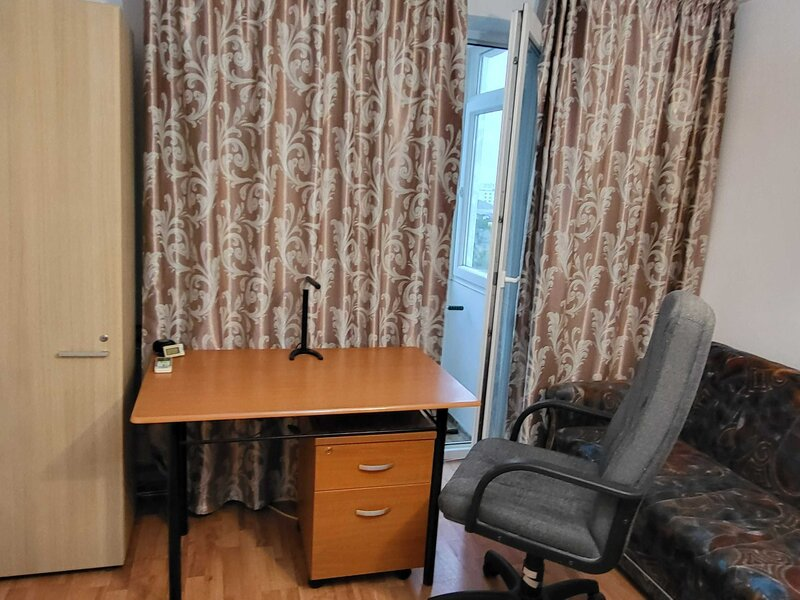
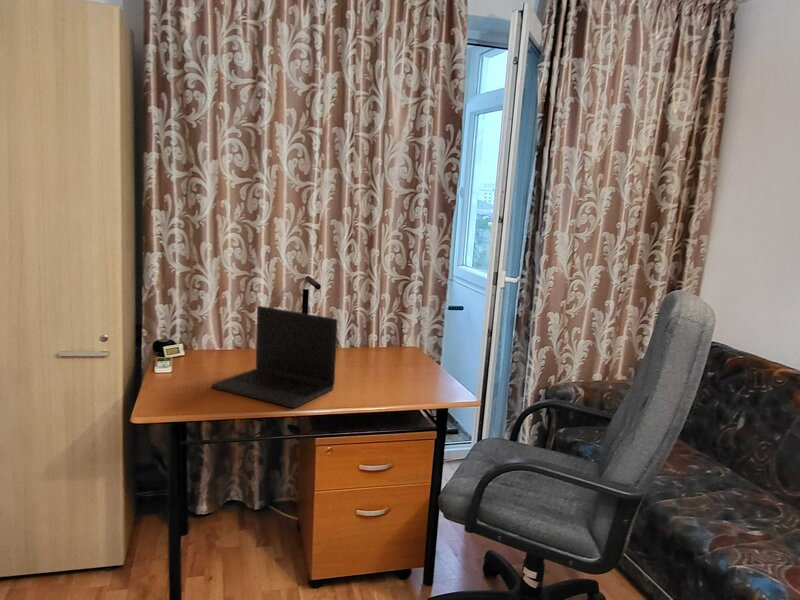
+ laptop (274, 352)
